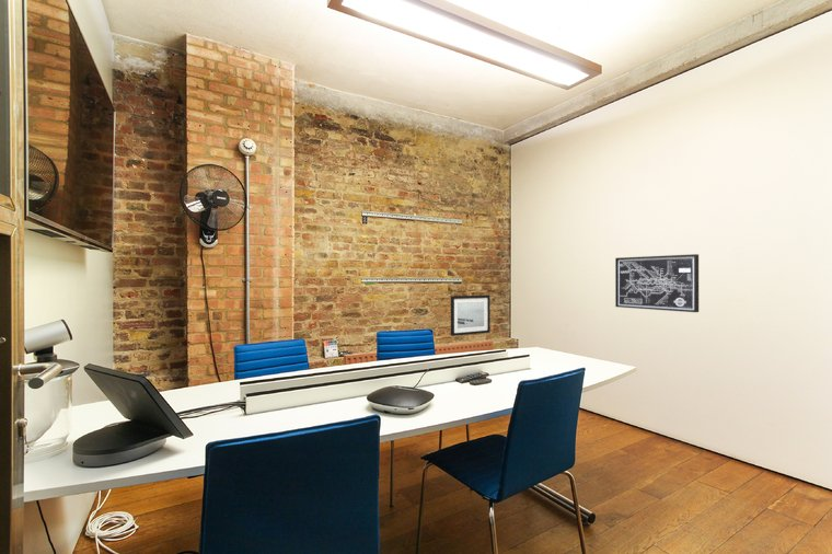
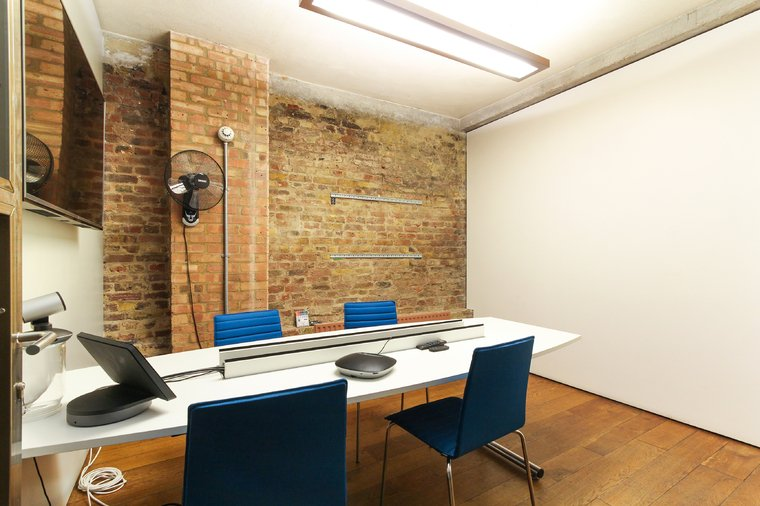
- wall art (654, 282)
- wall art (471, 314)
